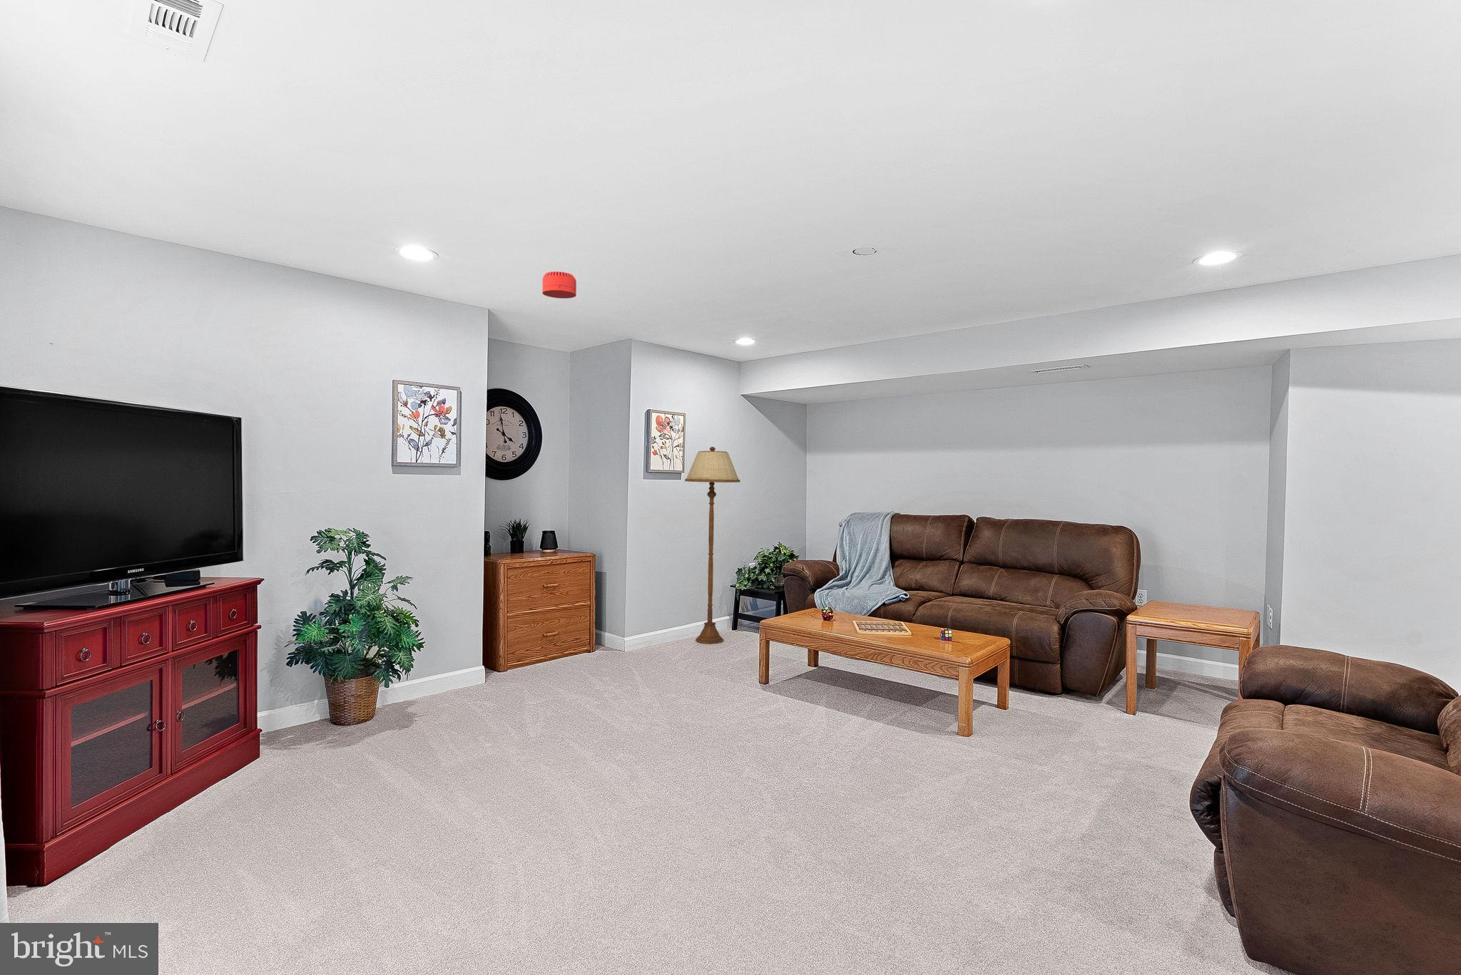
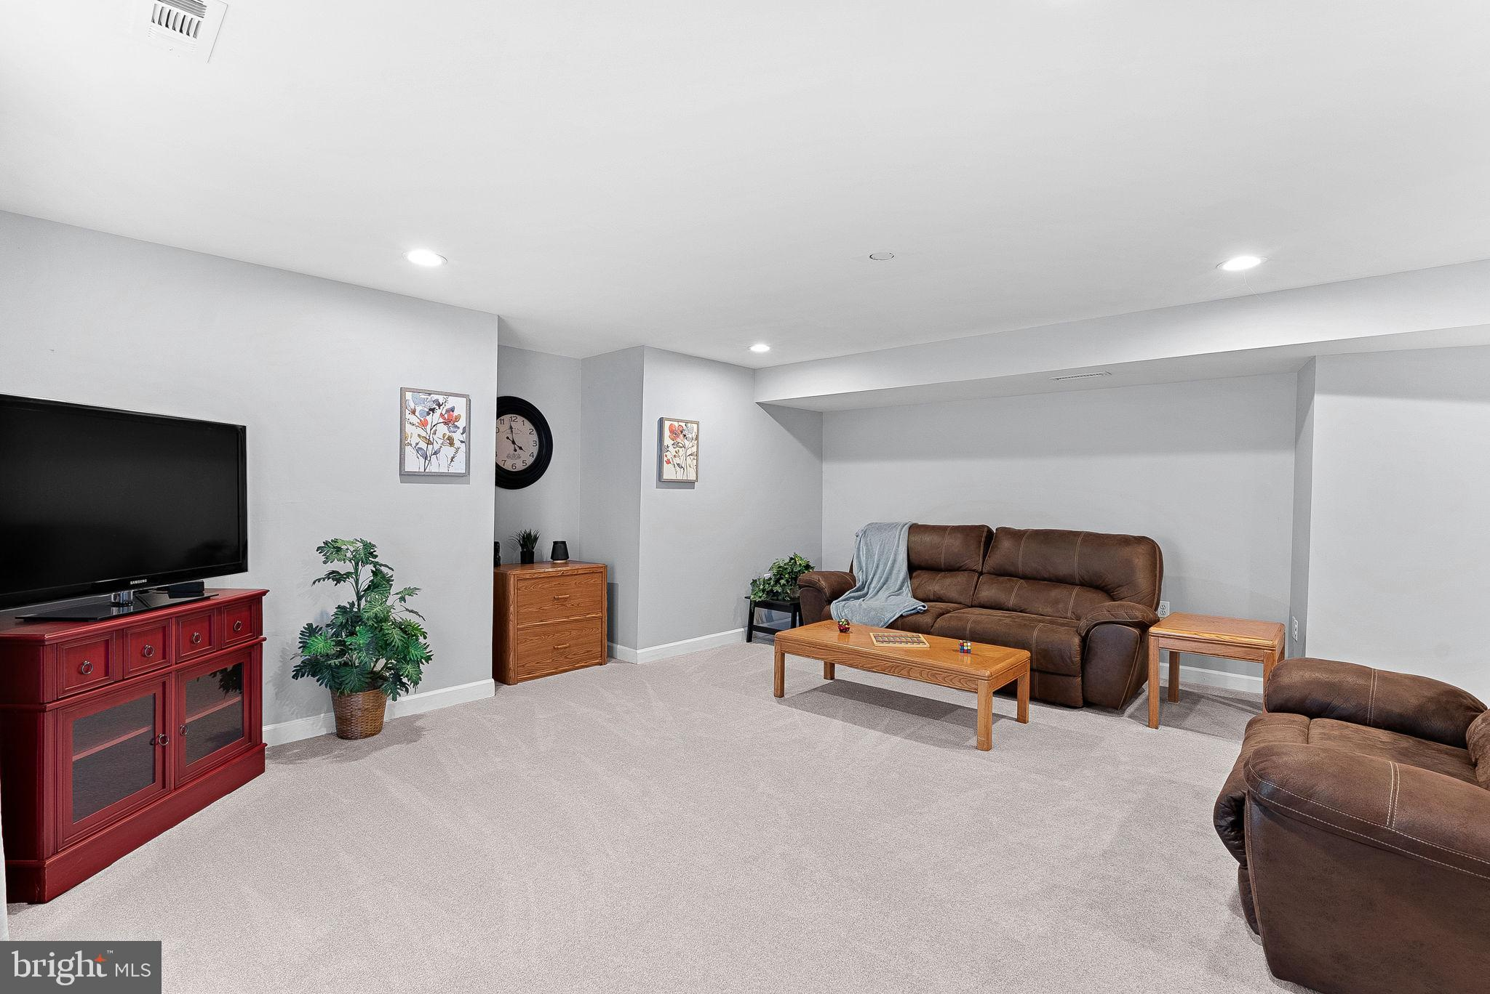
- smoke detector (560, 284)
- floor lamp (711, 544)
